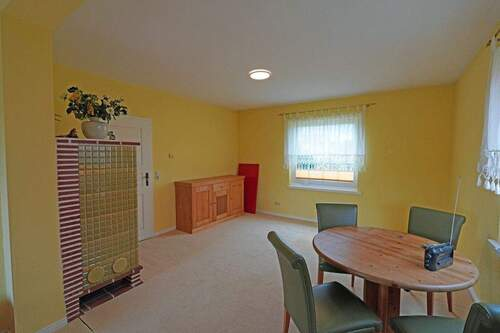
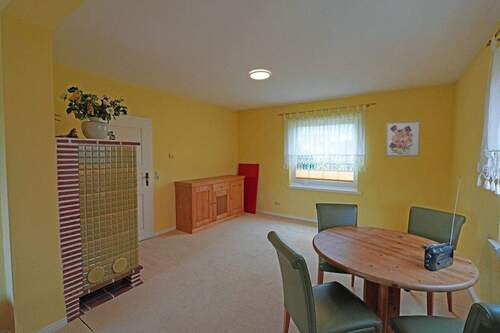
+ wall art (402, 139)
